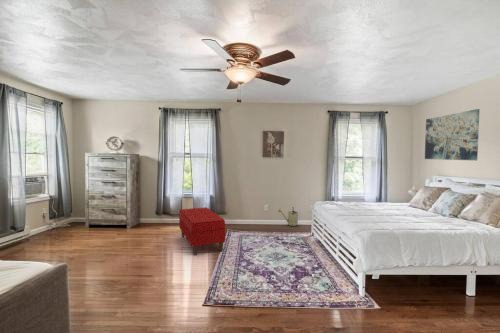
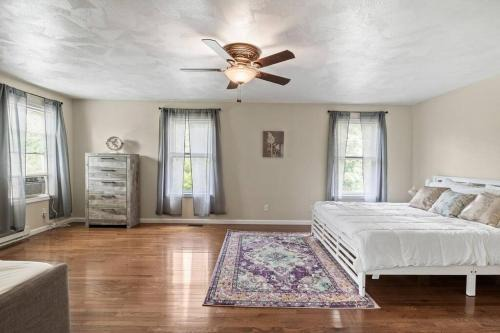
- wall art (448, 137)
- bench (200, 229)
- watering can (288, 216)
